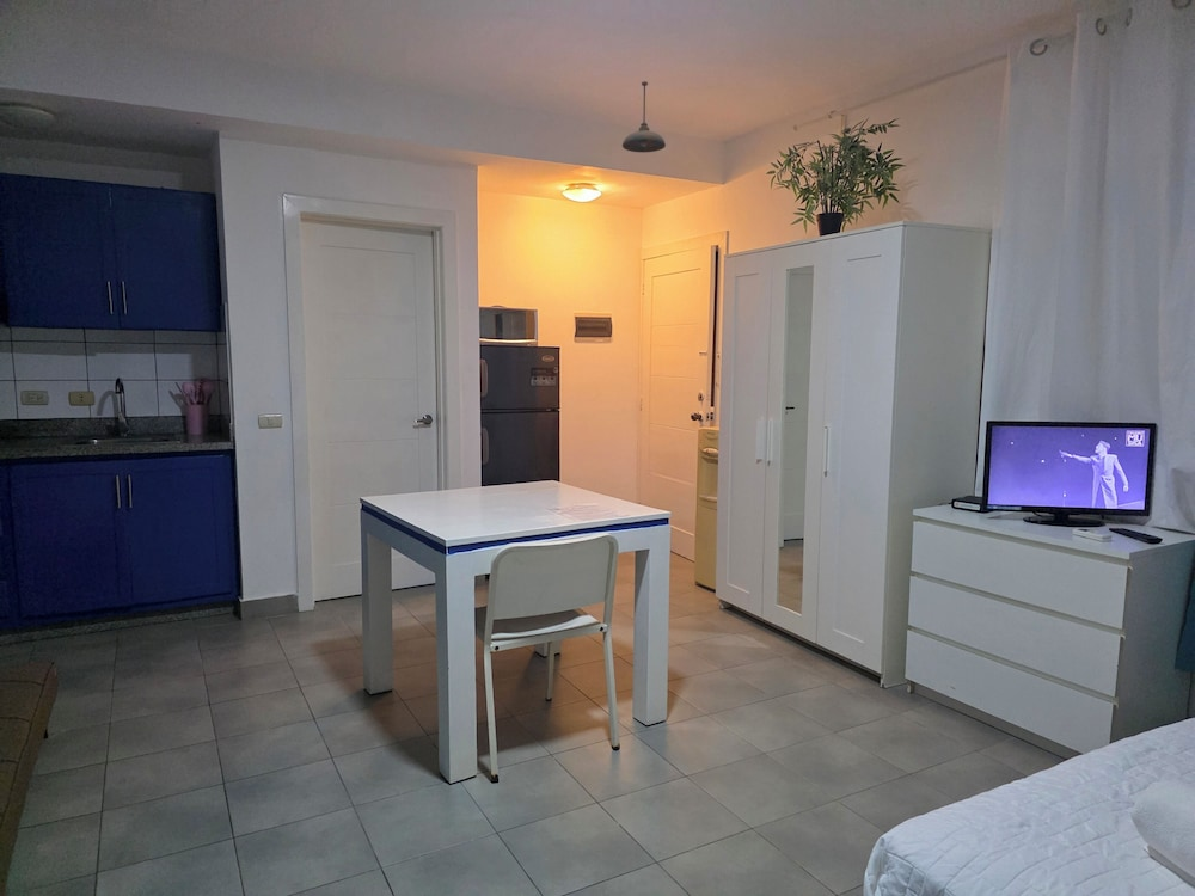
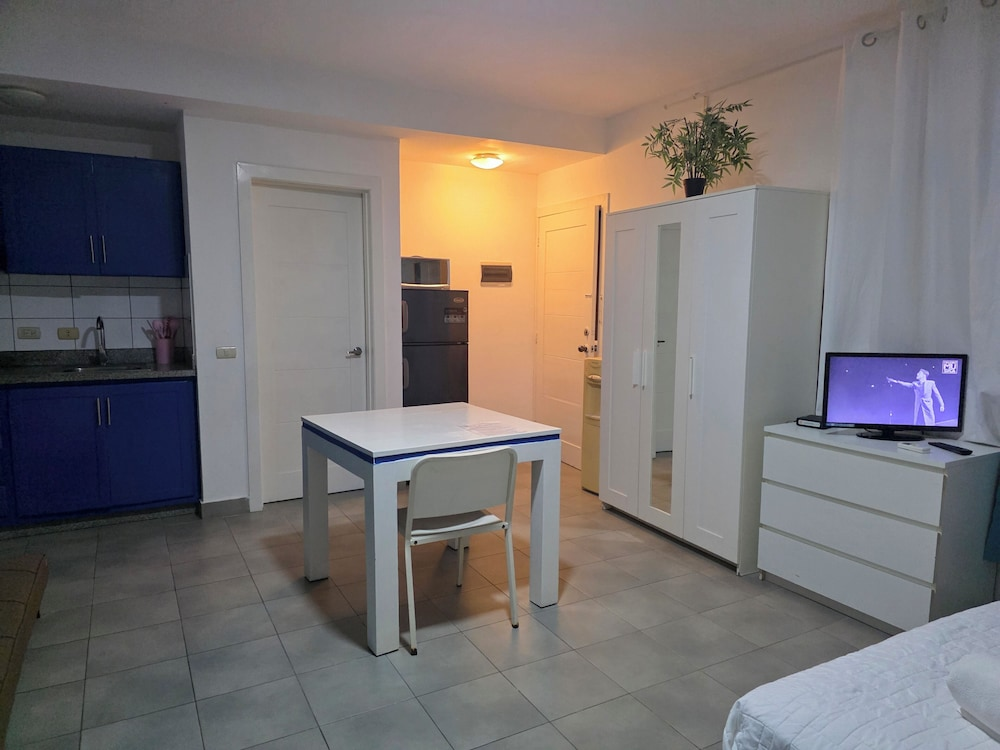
- pendant light (644, 113)
